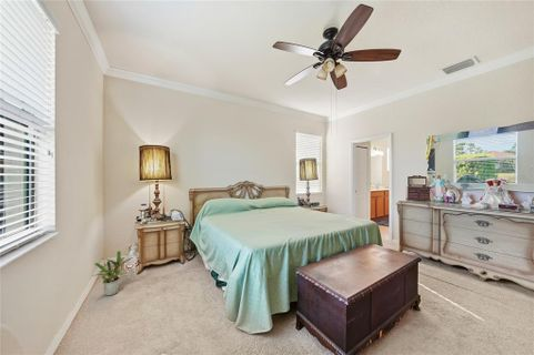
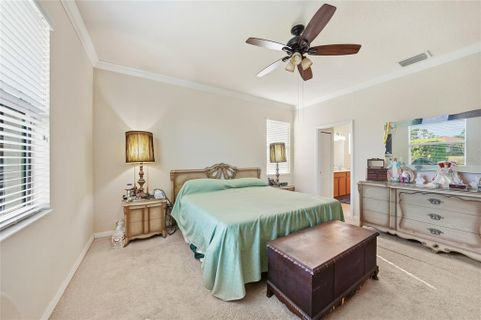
- potted plant (113, 273)
